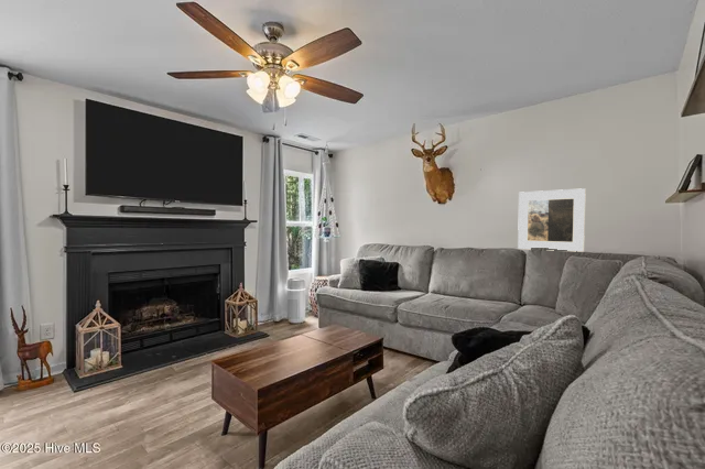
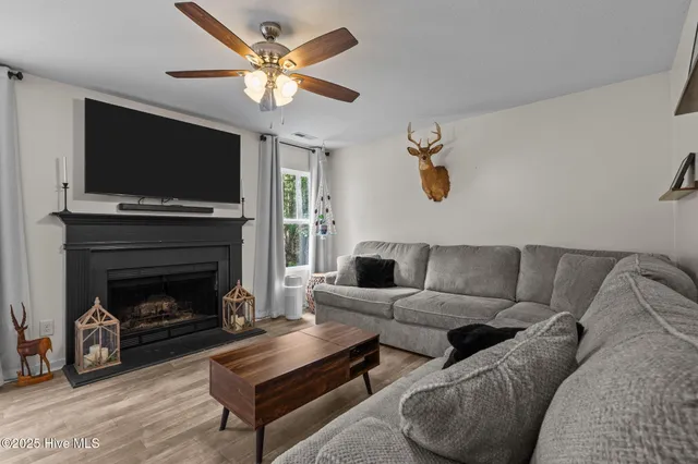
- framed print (550, 220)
